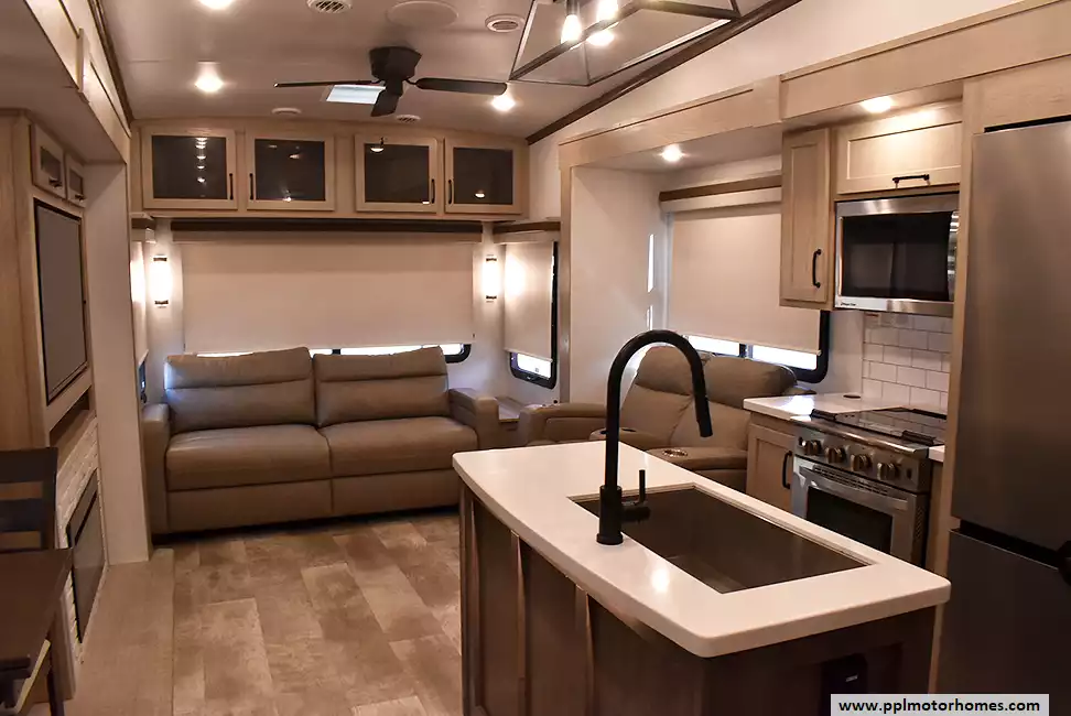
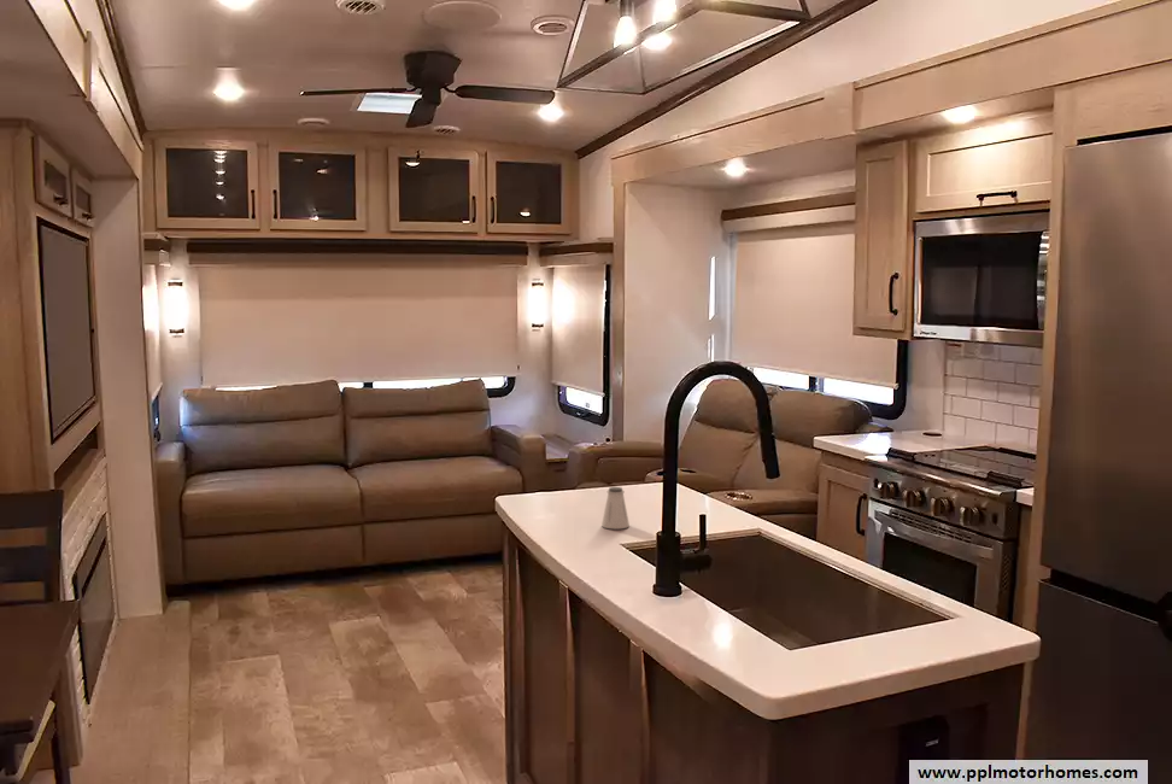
+ saltshaker (615, 507)
